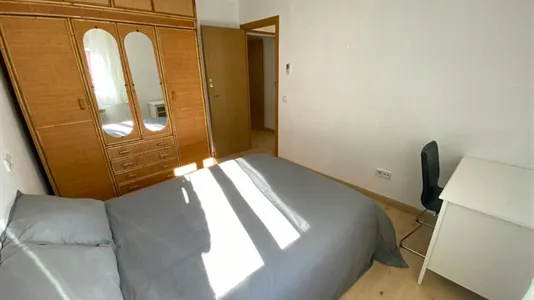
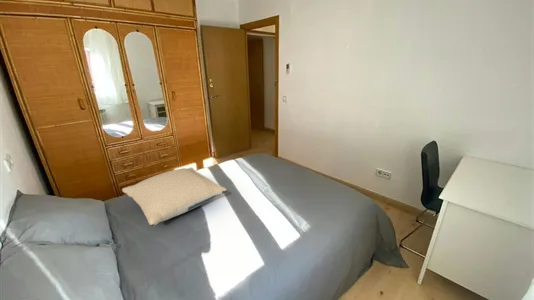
+ pillow (175, 190)
